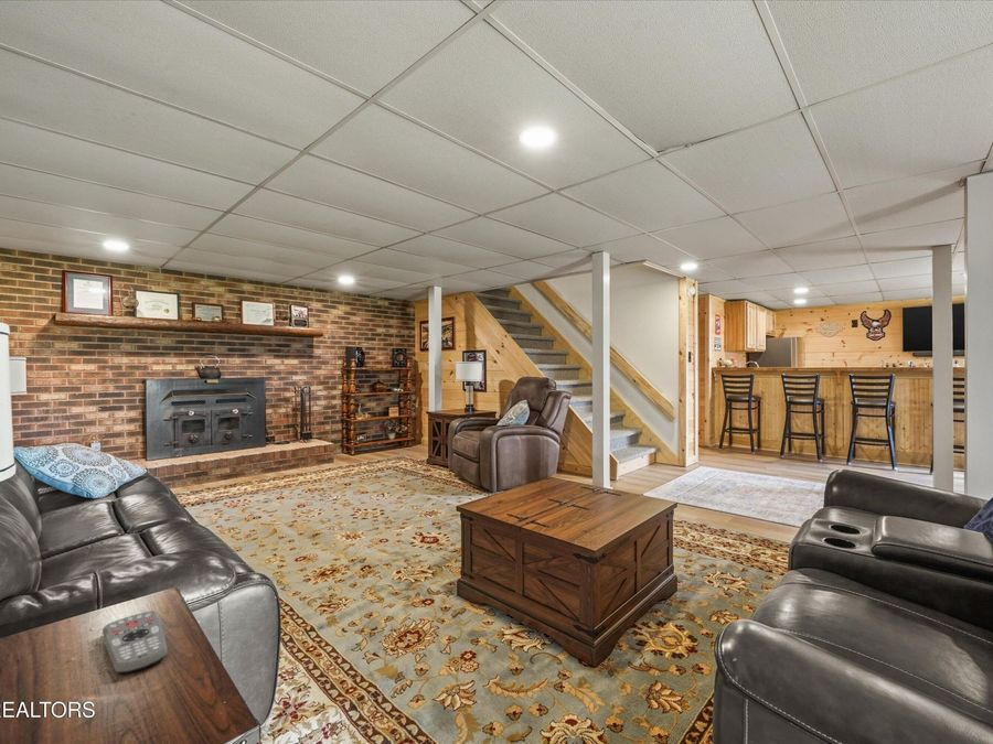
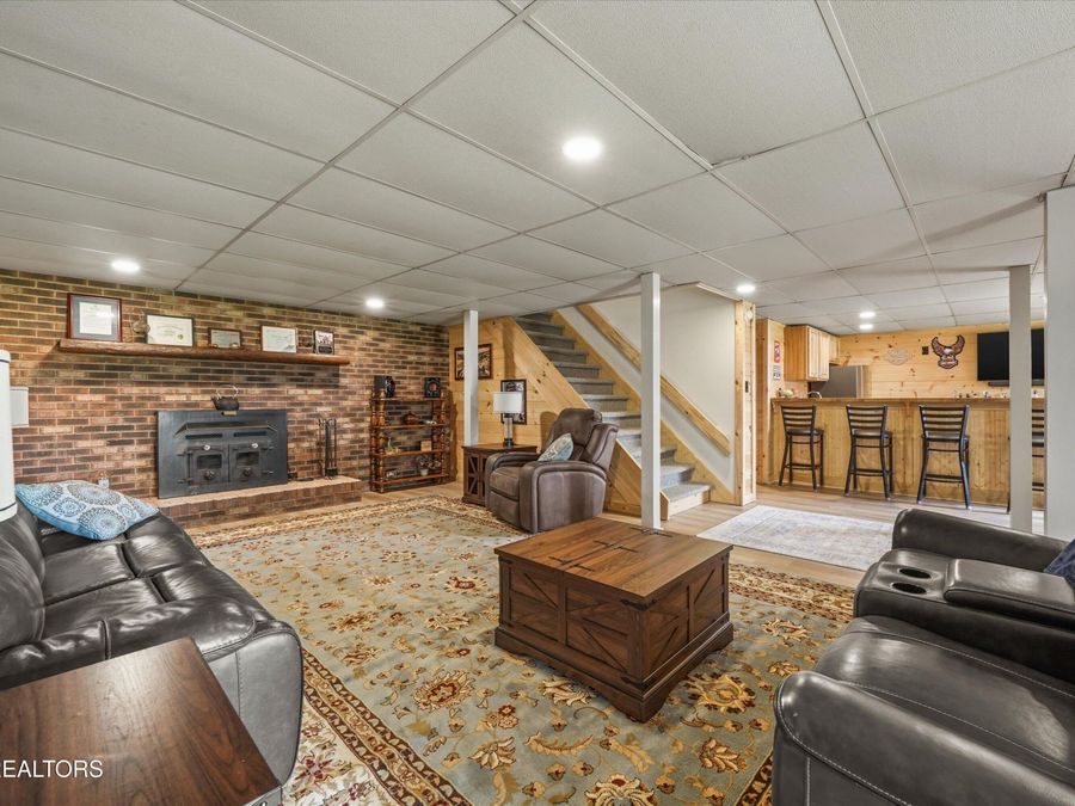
- remote control (136, 640)
